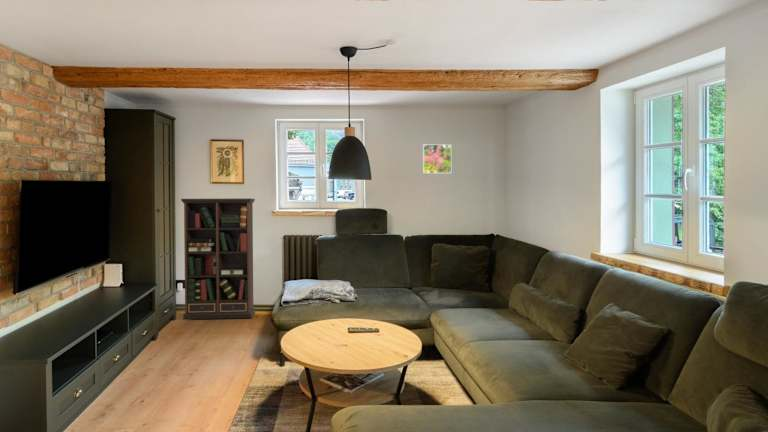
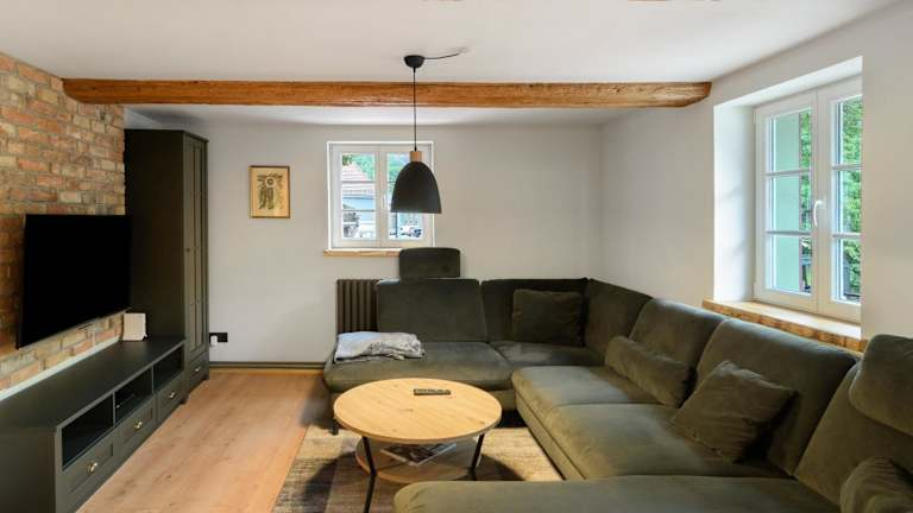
- bookcase (219, 257)
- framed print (437, 159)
